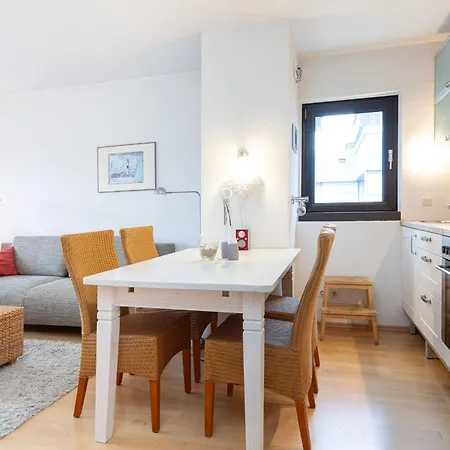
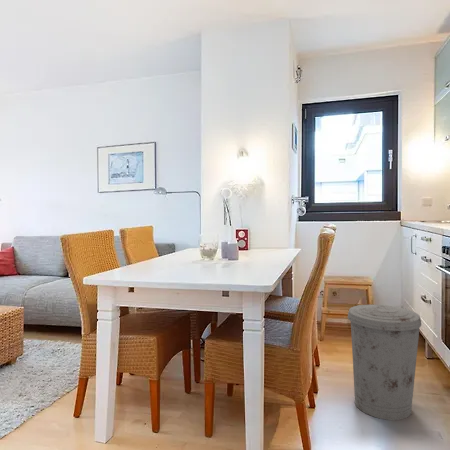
+ trash can (382, 357)
